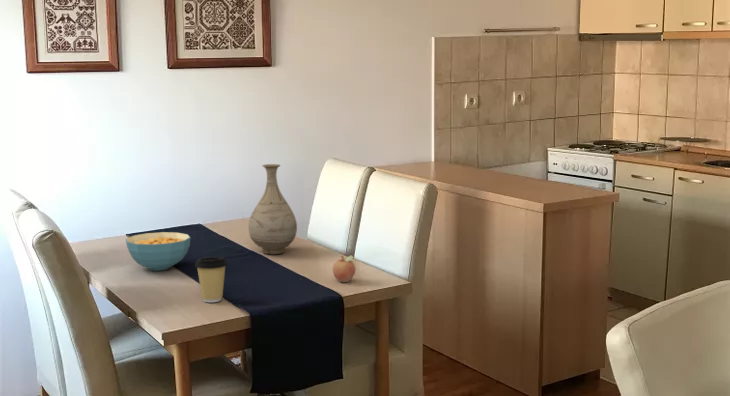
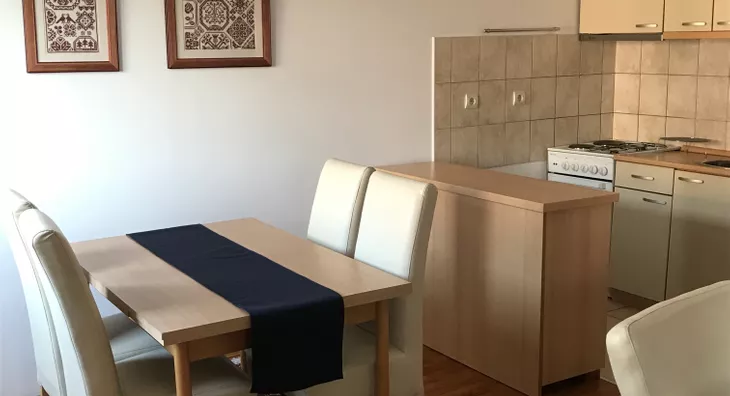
- vase (272, 208)
- cereal bowl (158, 253)
- coffee cup (211, 278)
- fruit (344, 268)
